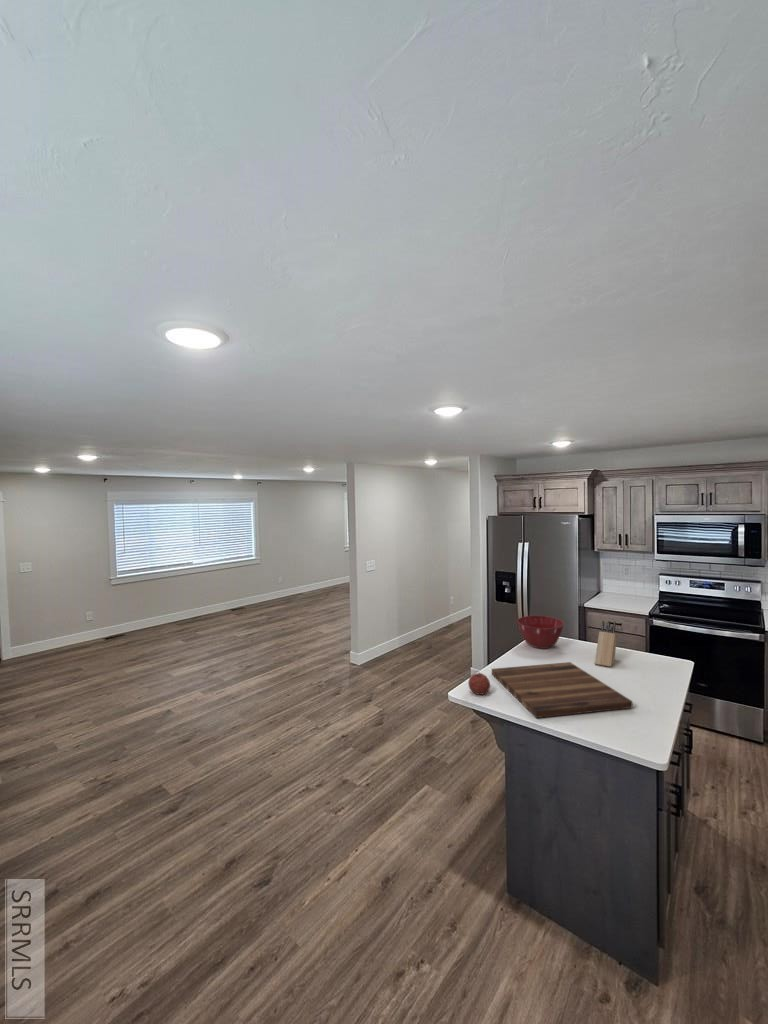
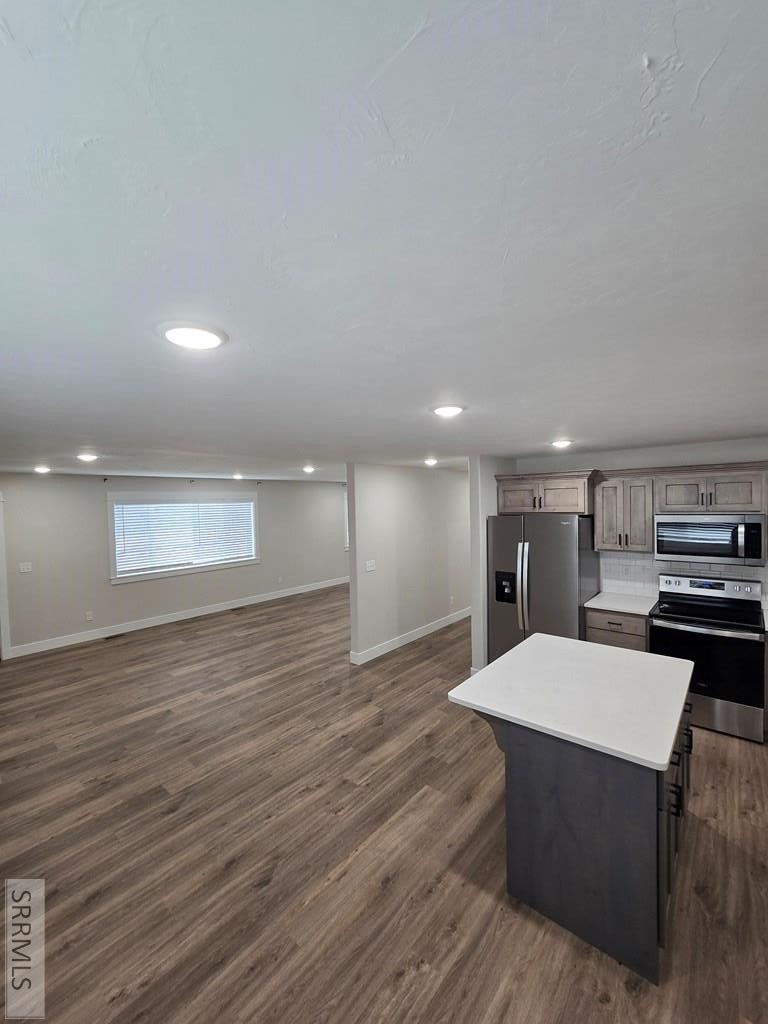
- mixing bowl (540, 633)
- fruit (479, 682)
- knife block (606, 642)
- cutting board (555, 686)
